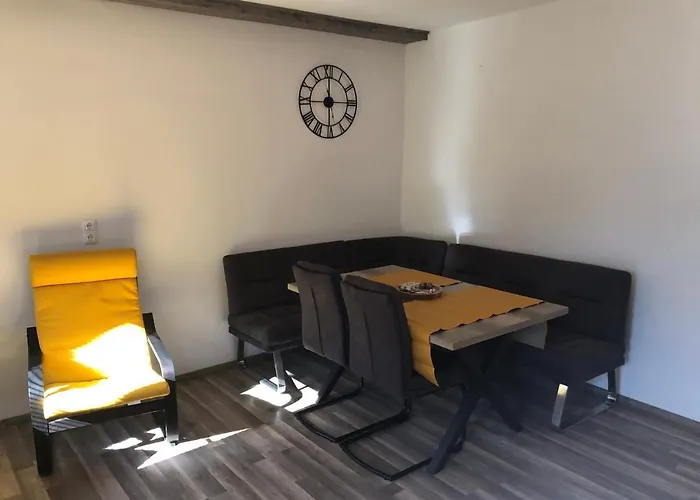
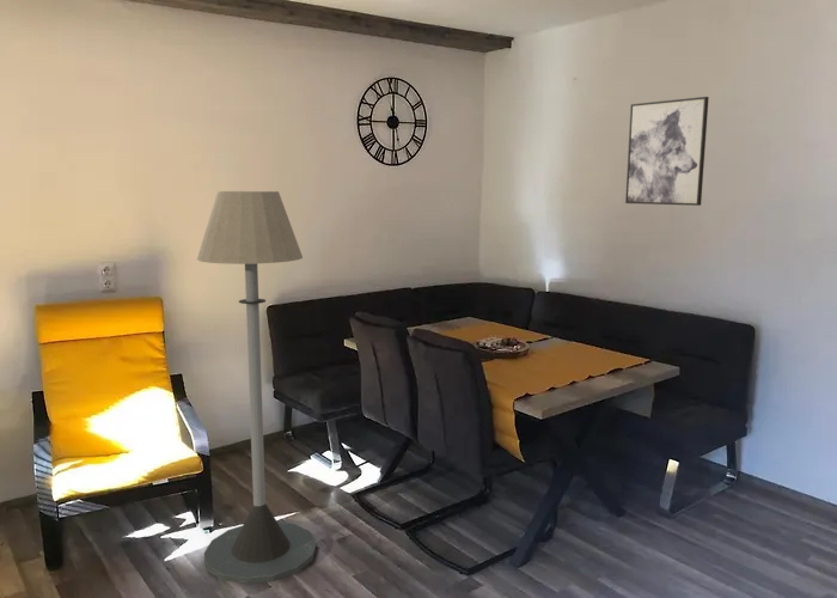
+ floor lamp (255, 379)
+ wall art (664, 153)
